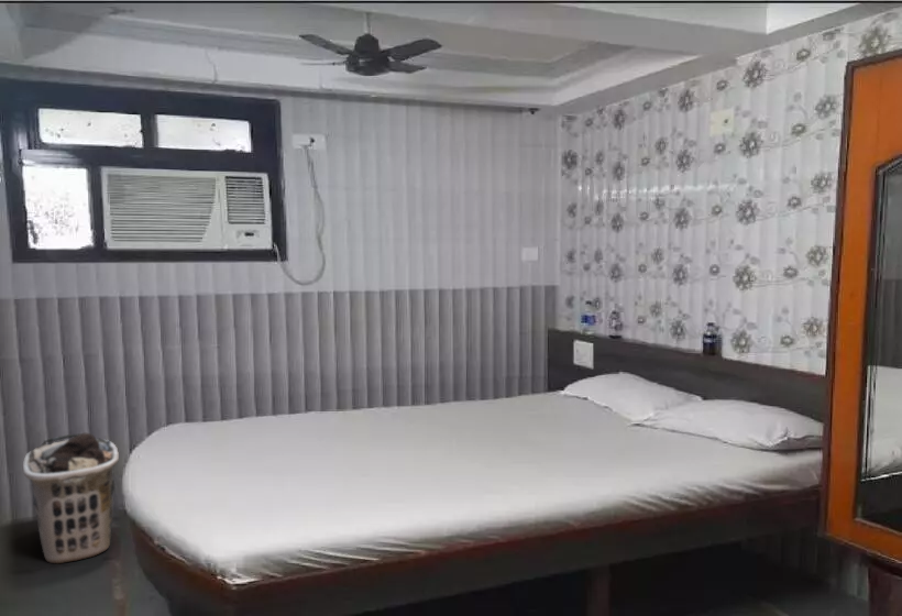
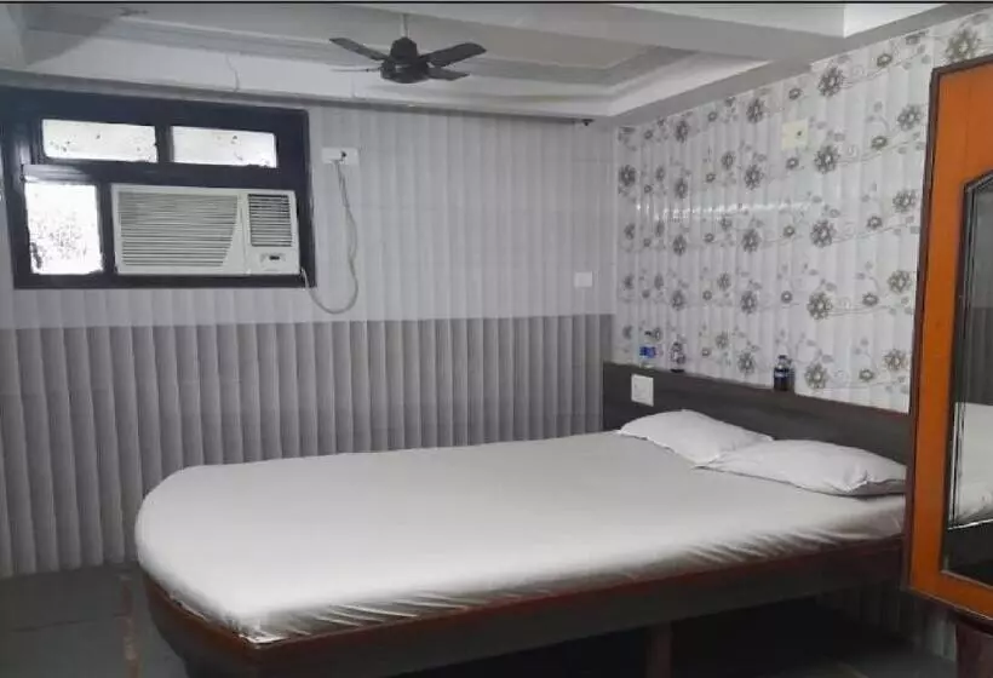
- clothes hamper (74, 491)
